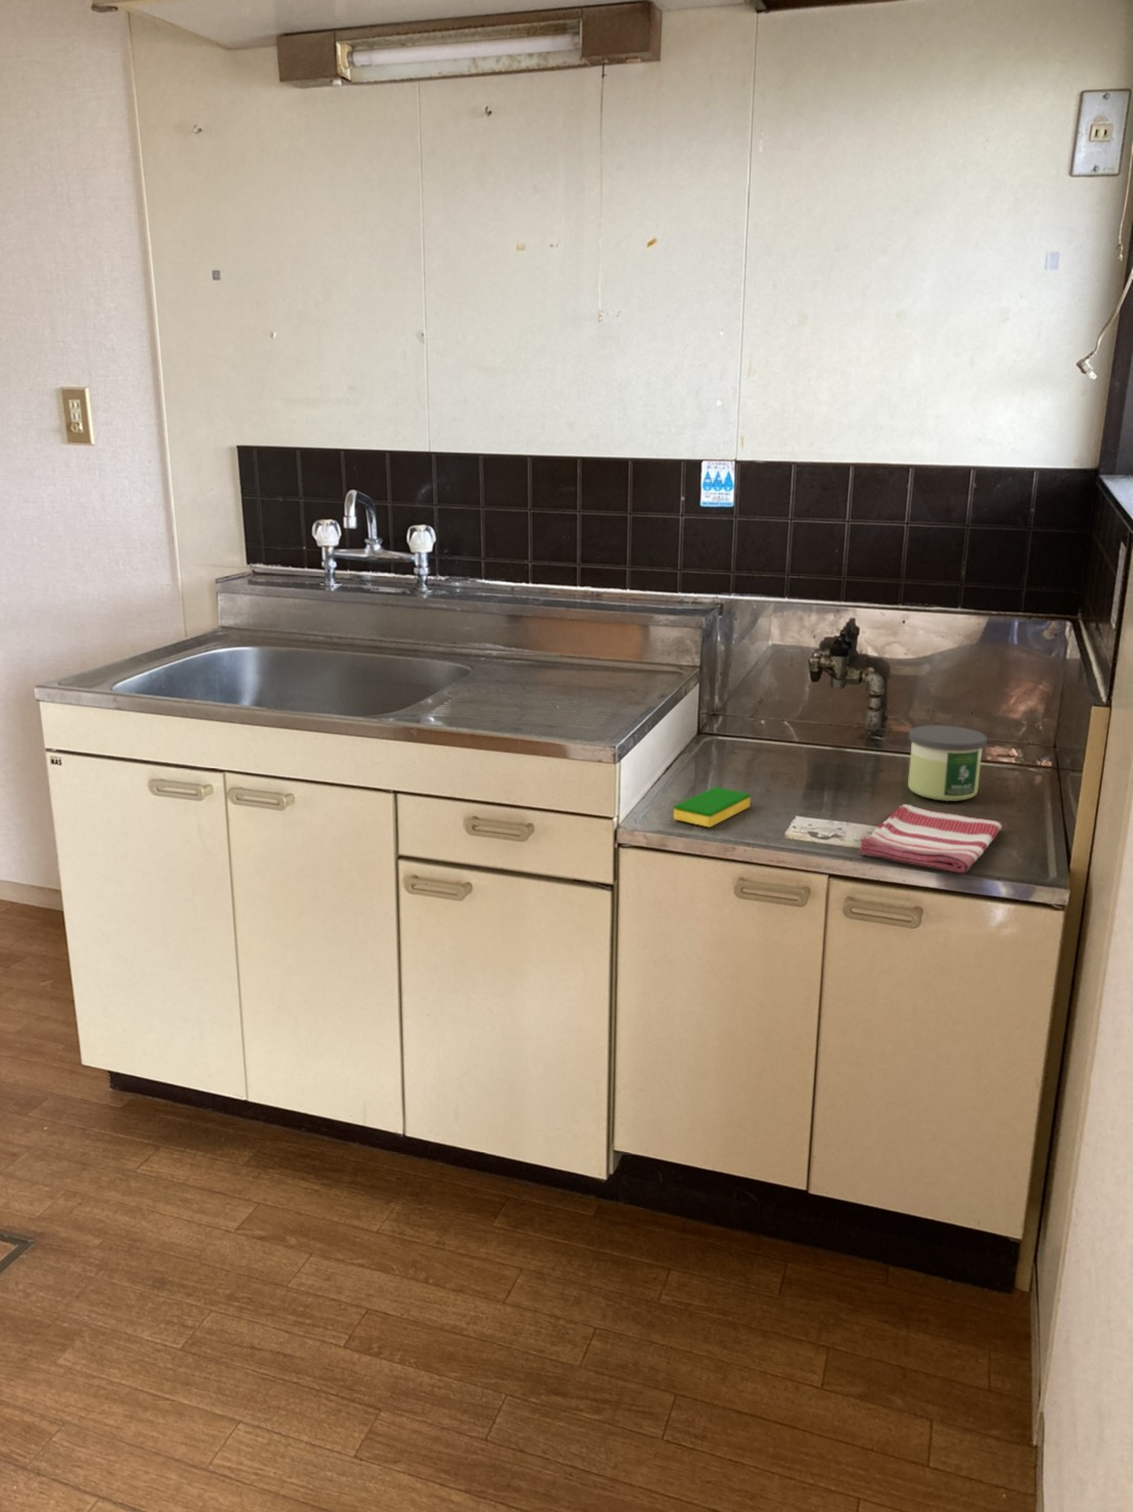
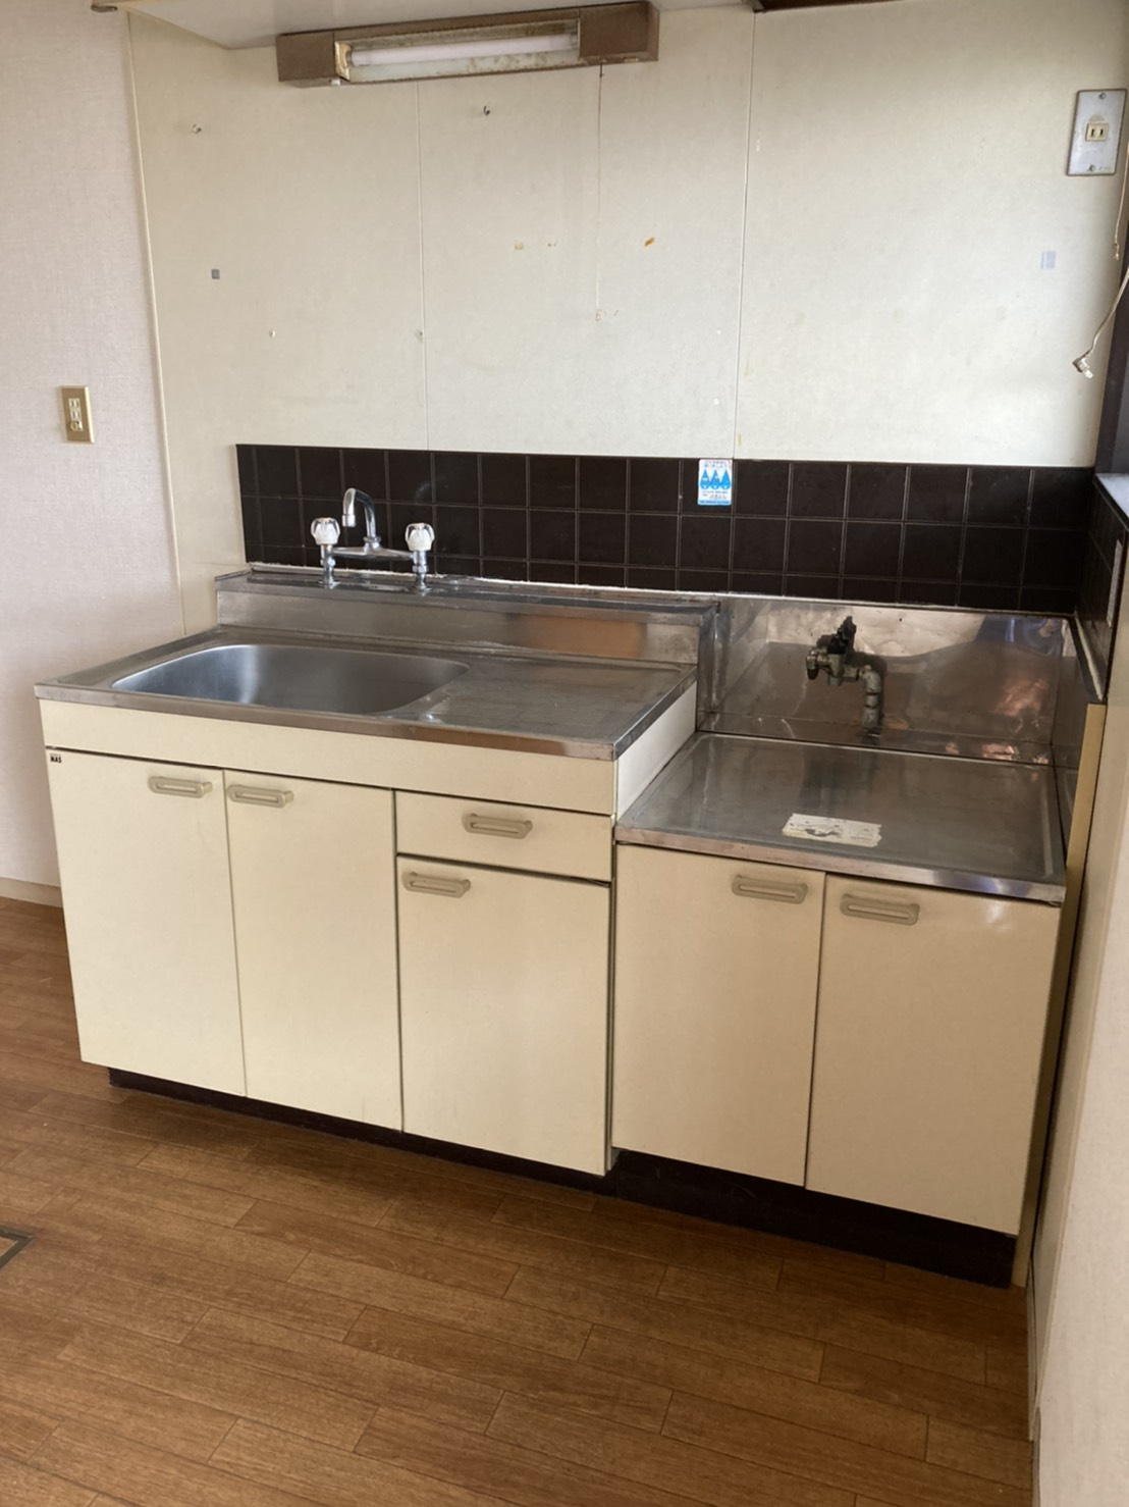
- candle (945, 763)
- dish towel (933, 835)
- dish sponge (712, 806)
